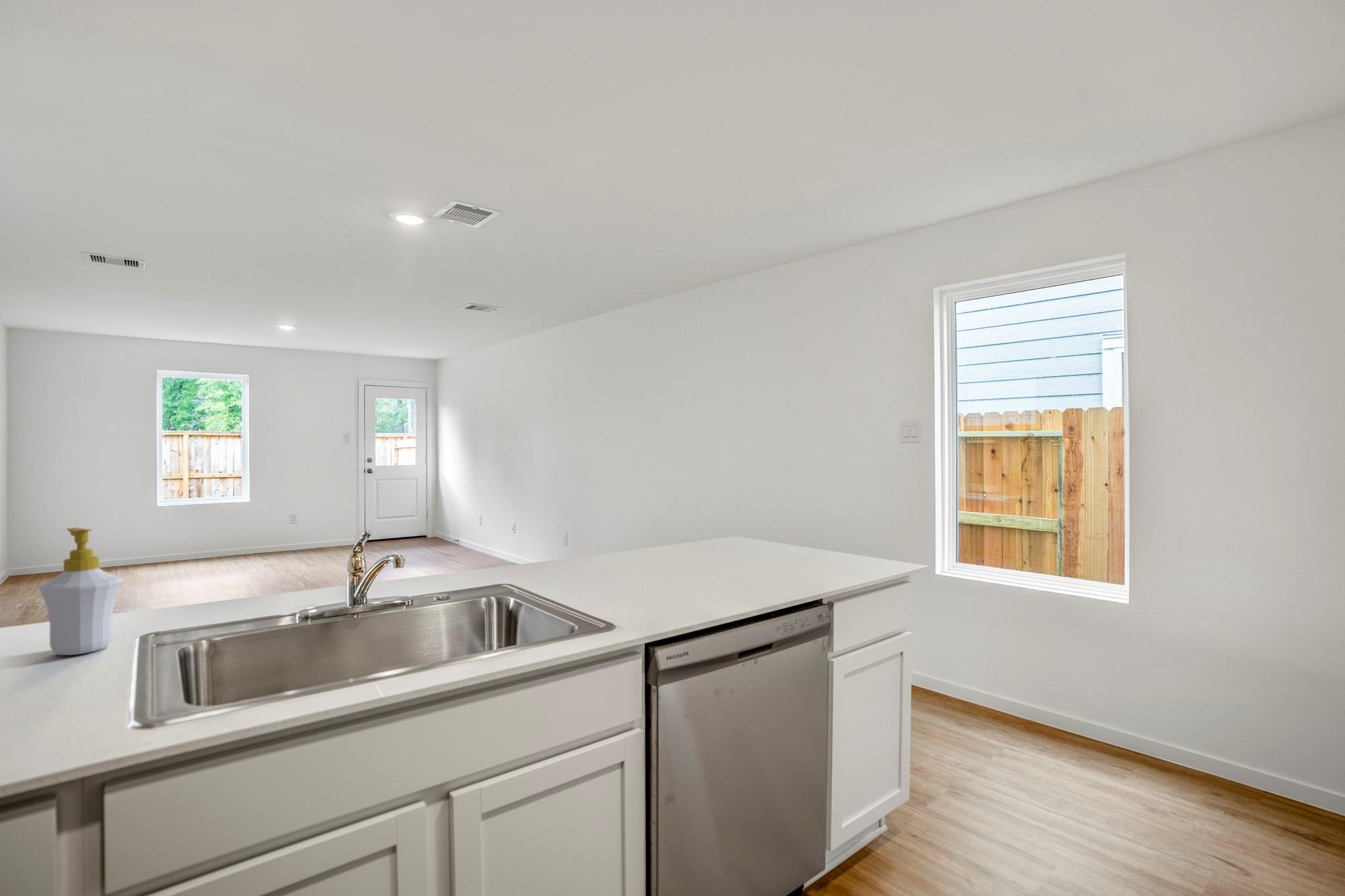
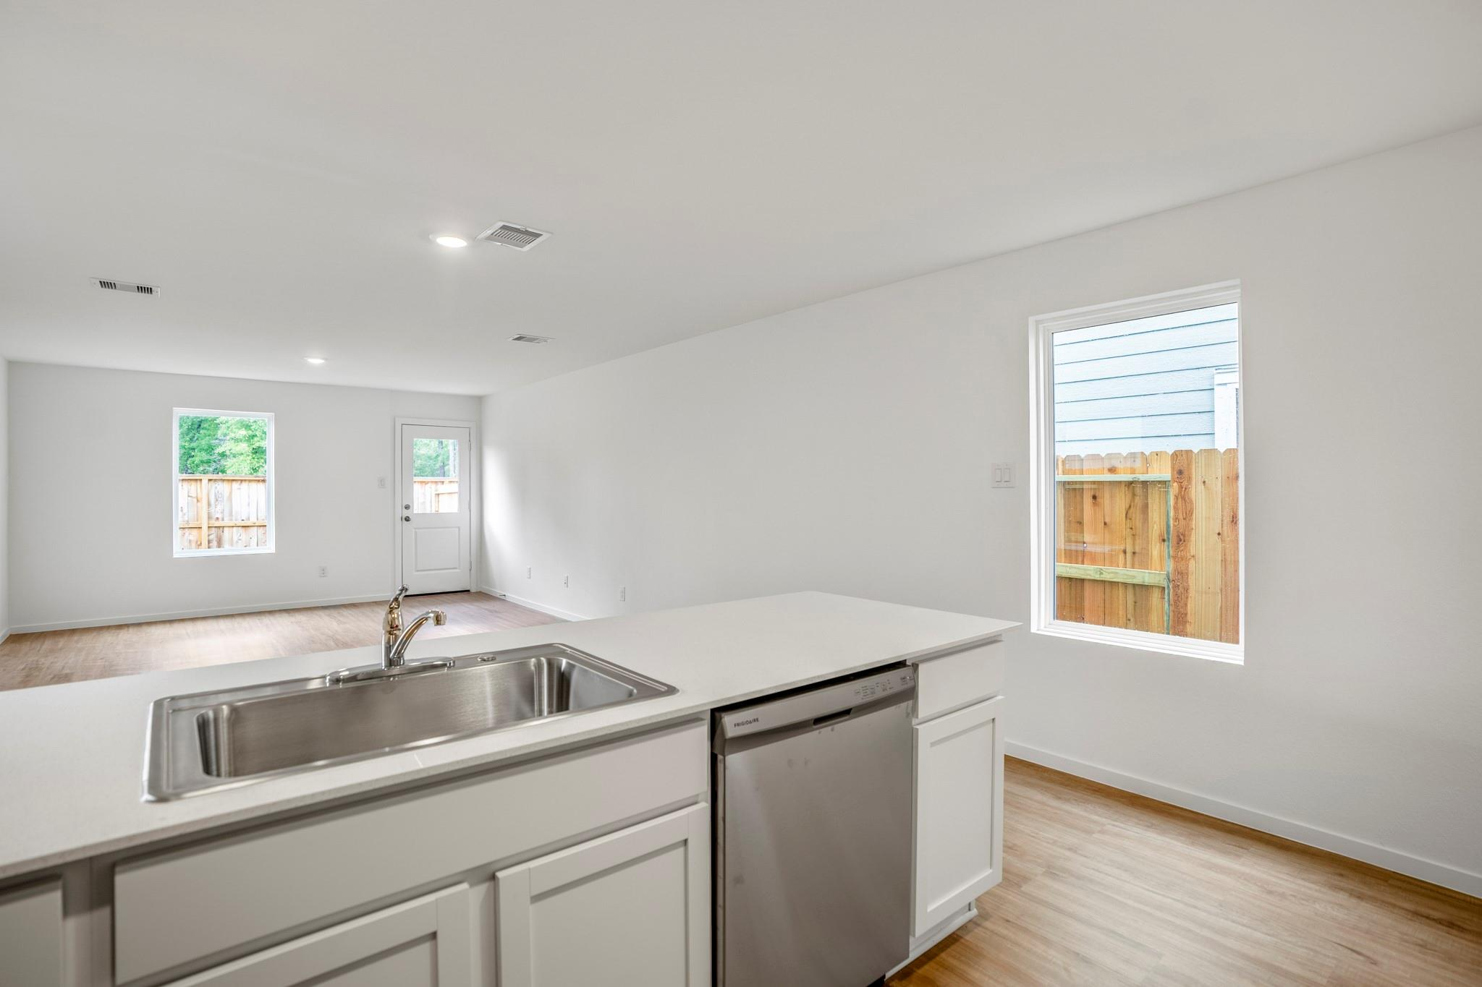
- soap bottle (81, 589)
